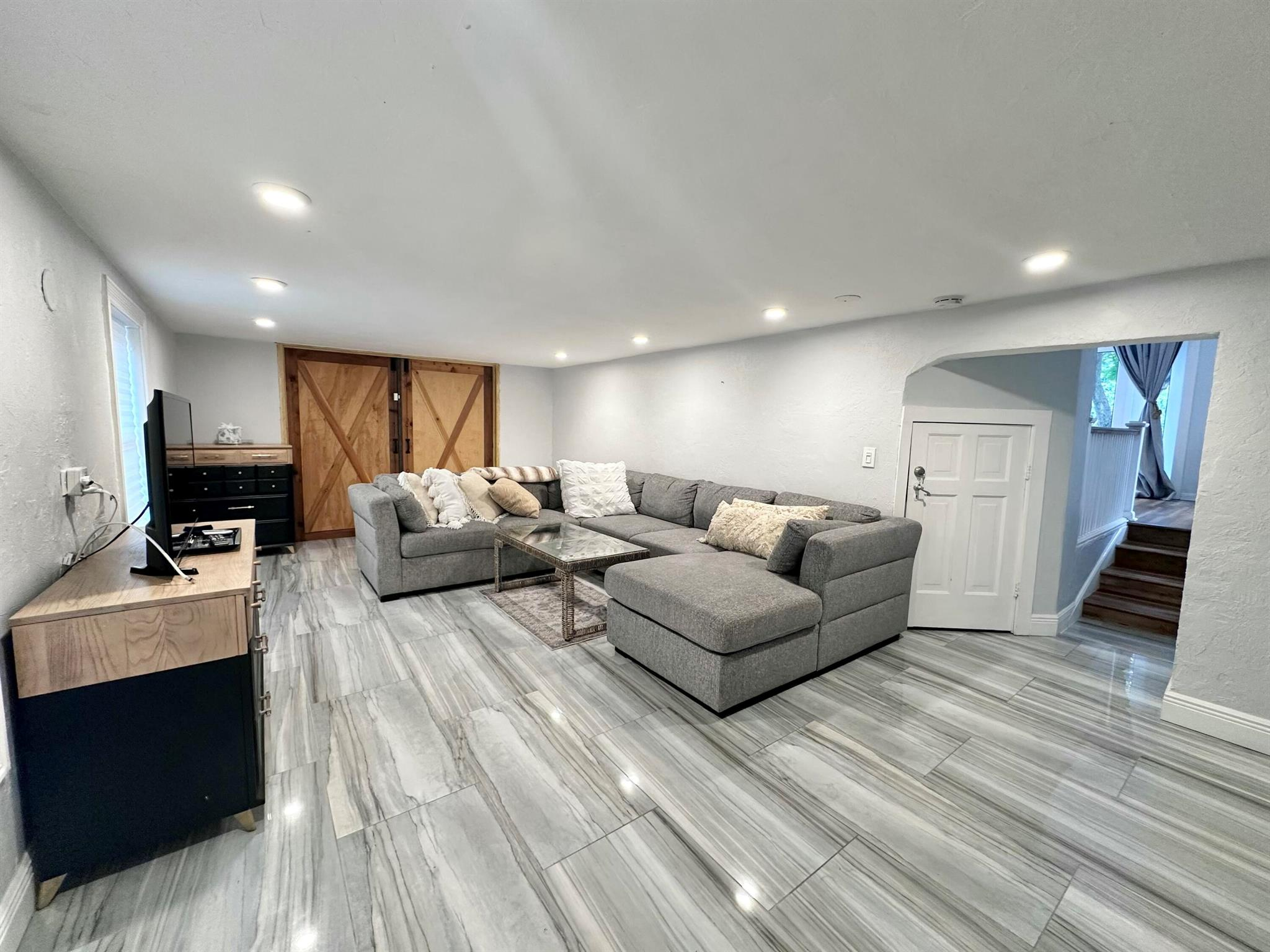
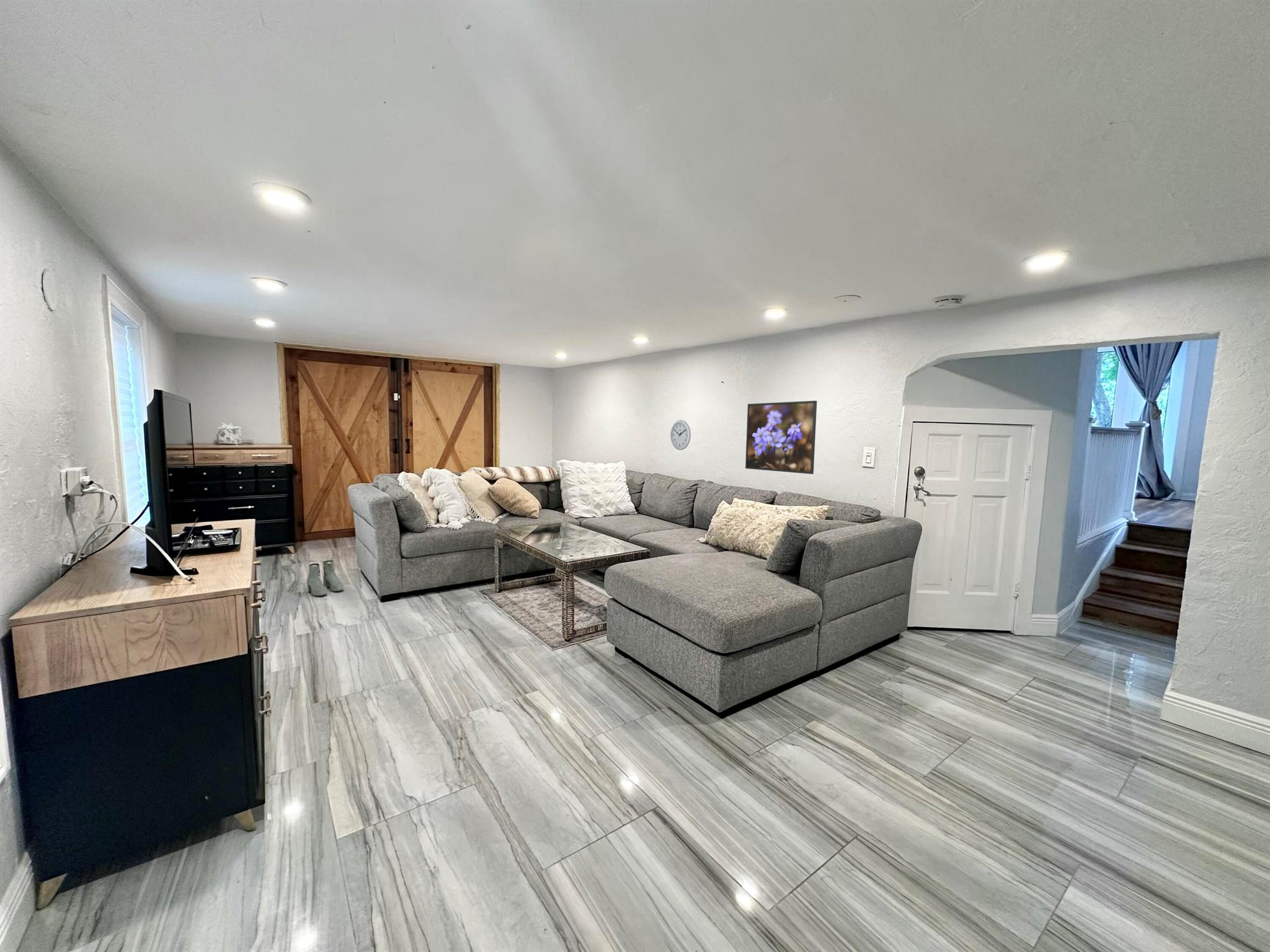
+ boots (324, 577)
+ wall clock (680, 435)
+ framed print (778, 437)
